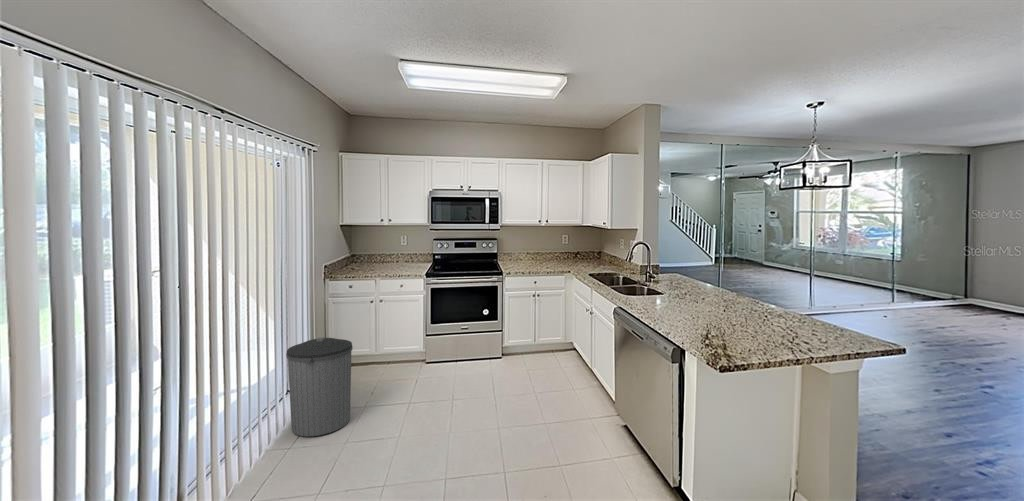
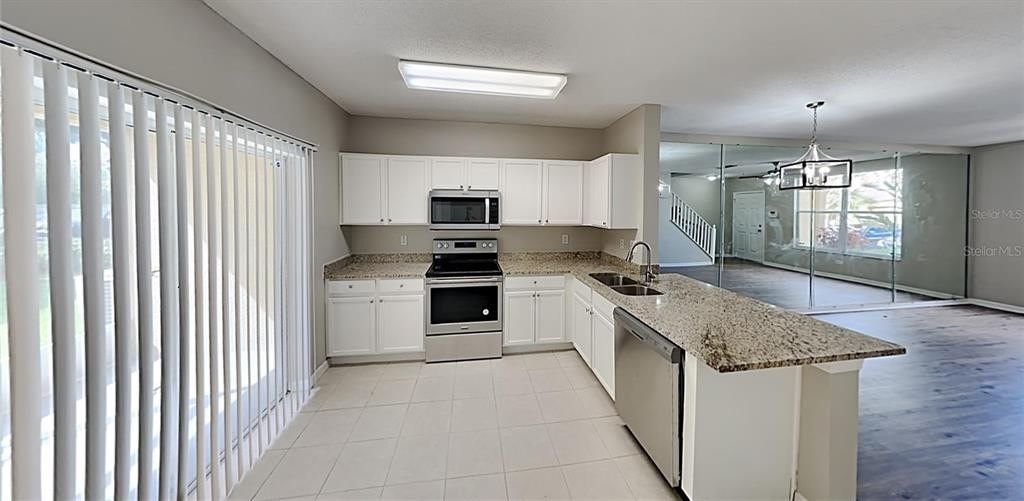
- trash can (321, 380)
